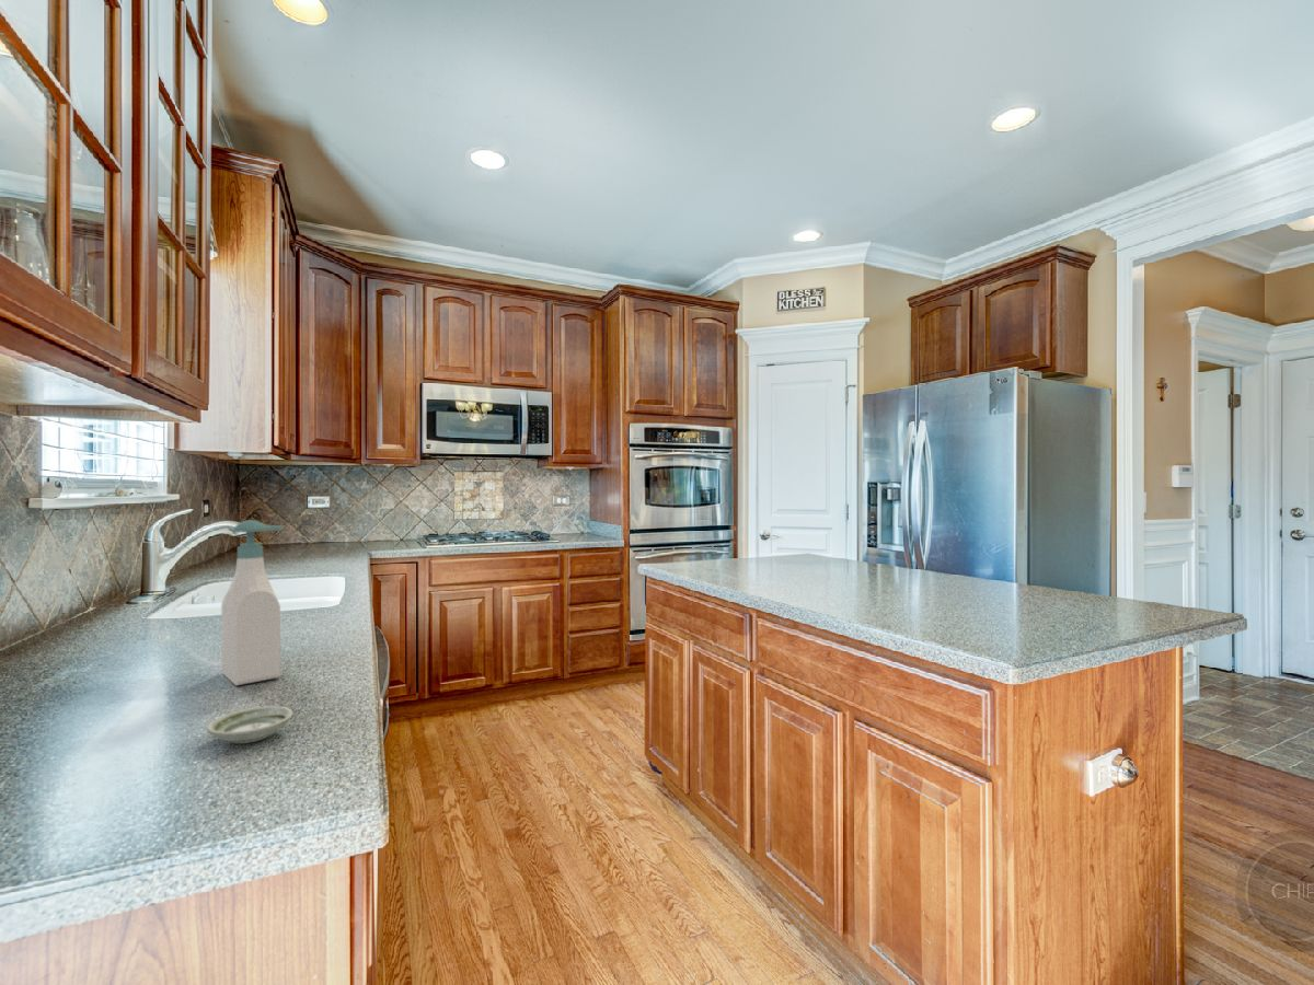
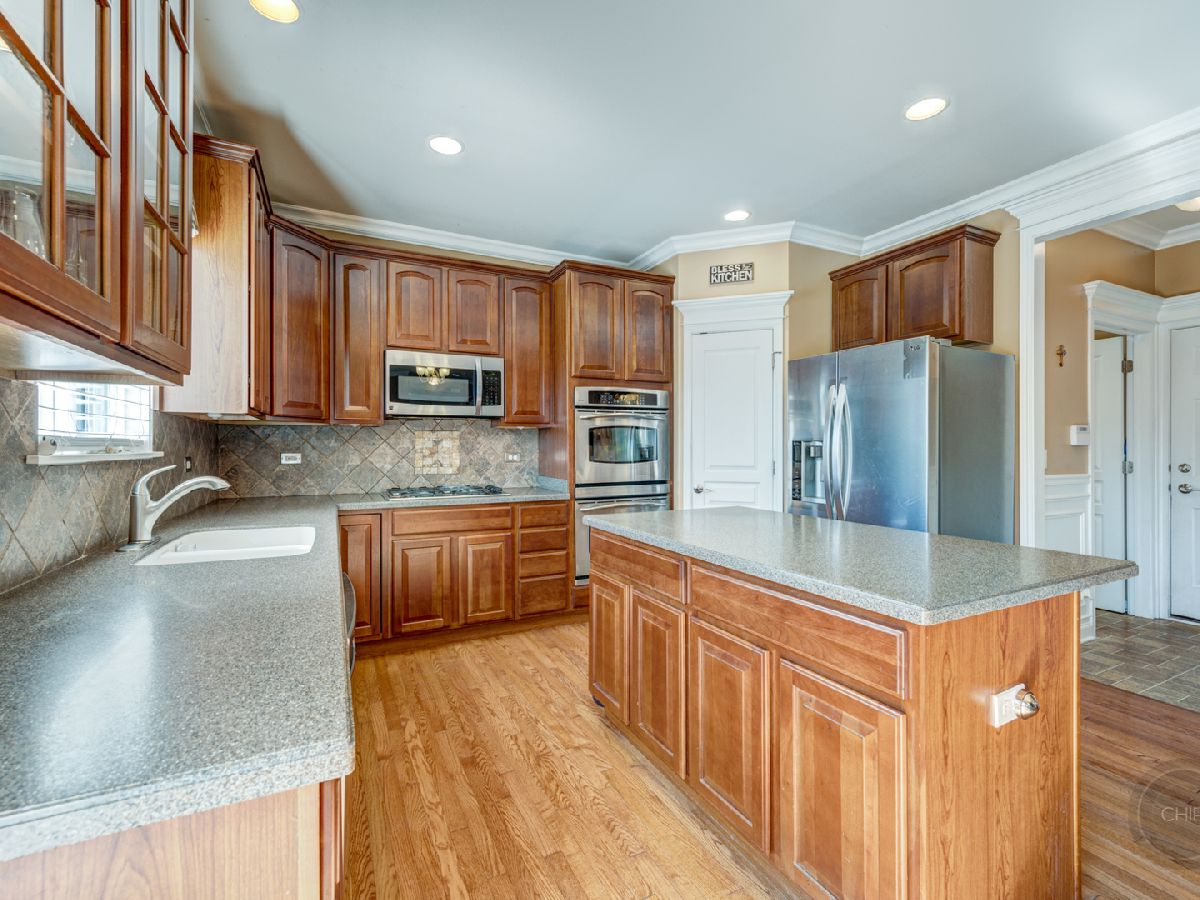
- saucer (251, 727)
- soap bottle (256, 596)
